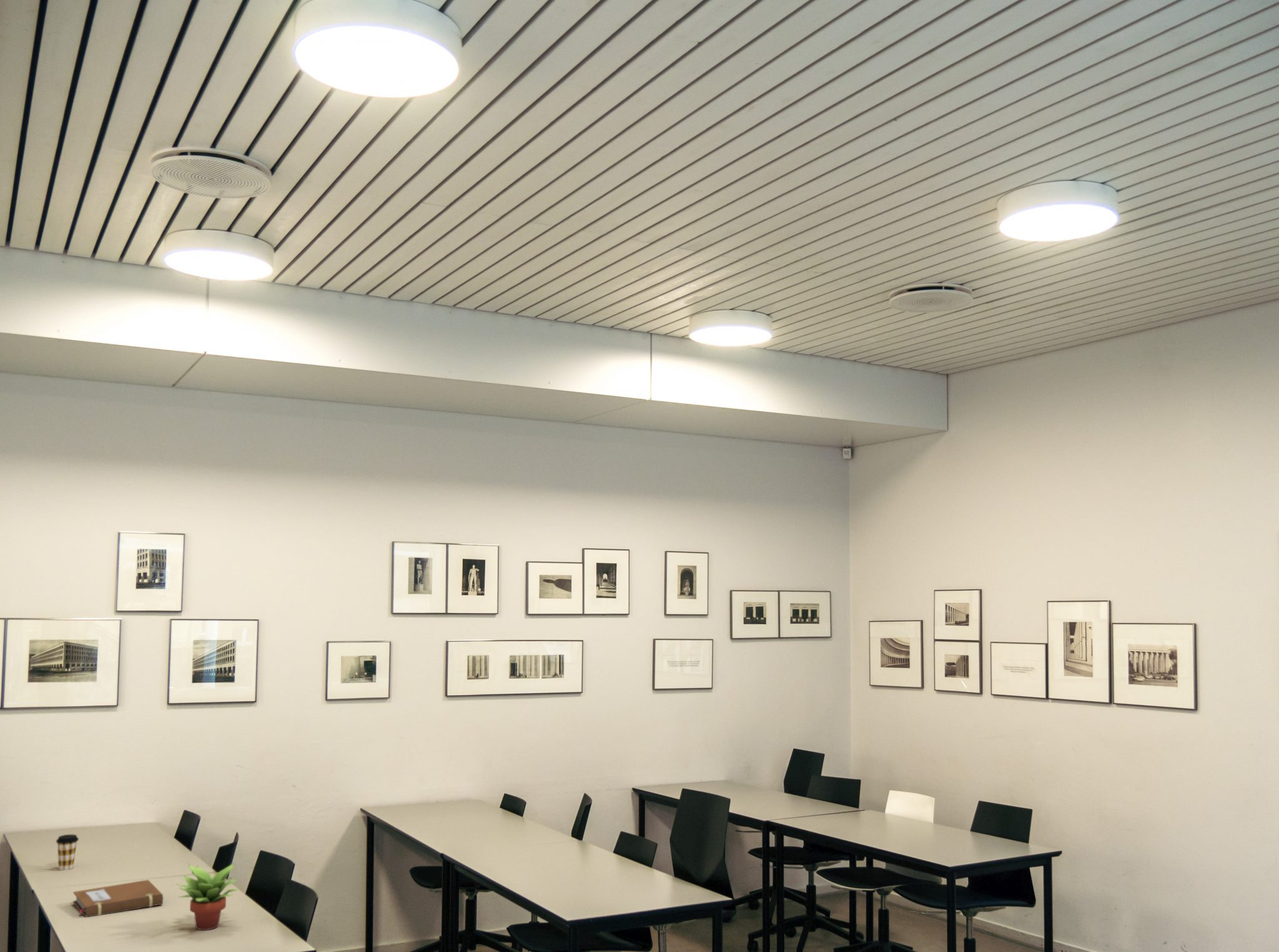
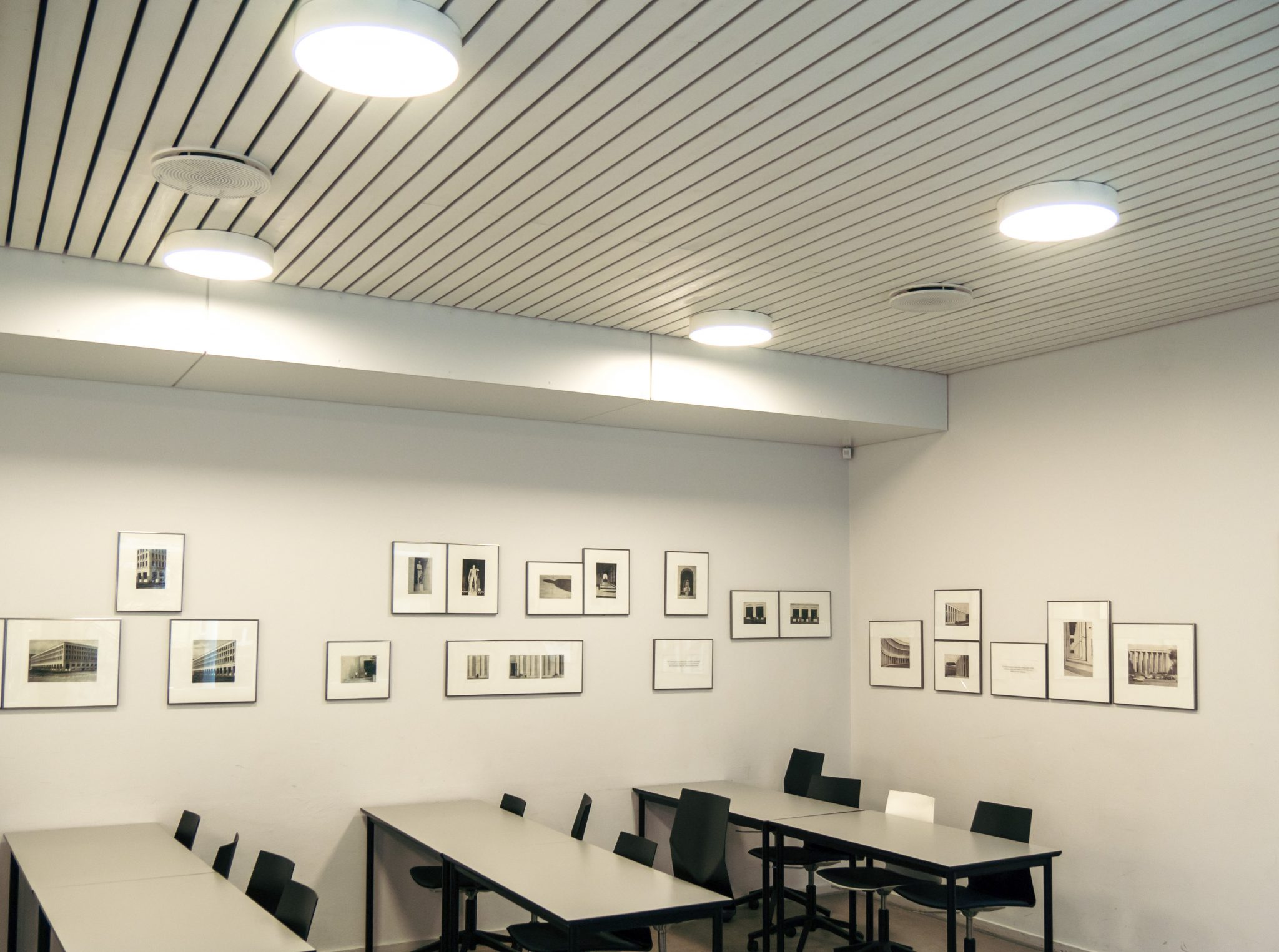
- succulent plant (207, 895)
- coffee cup (66, 852)
- notebook (116, 899)
